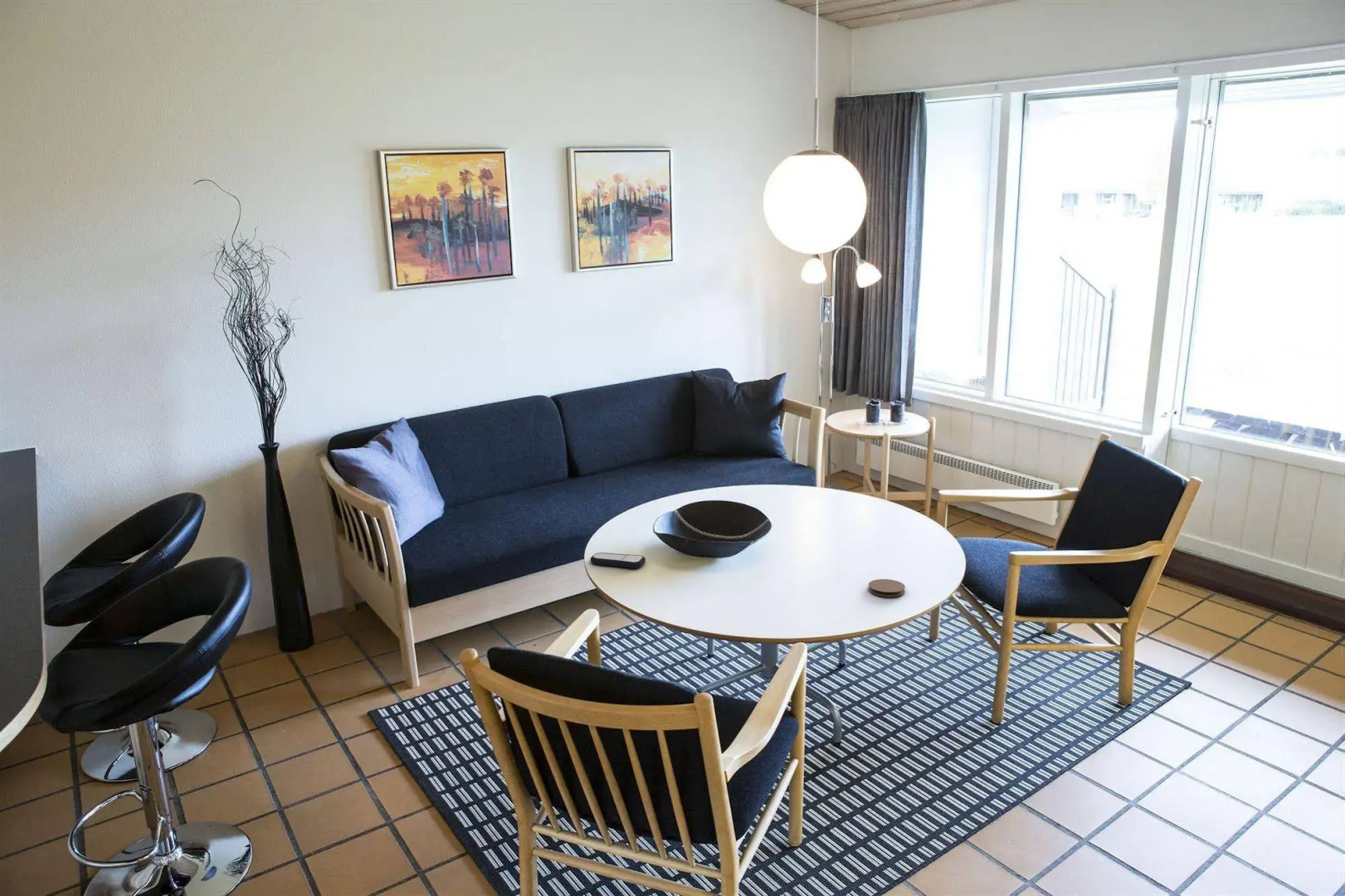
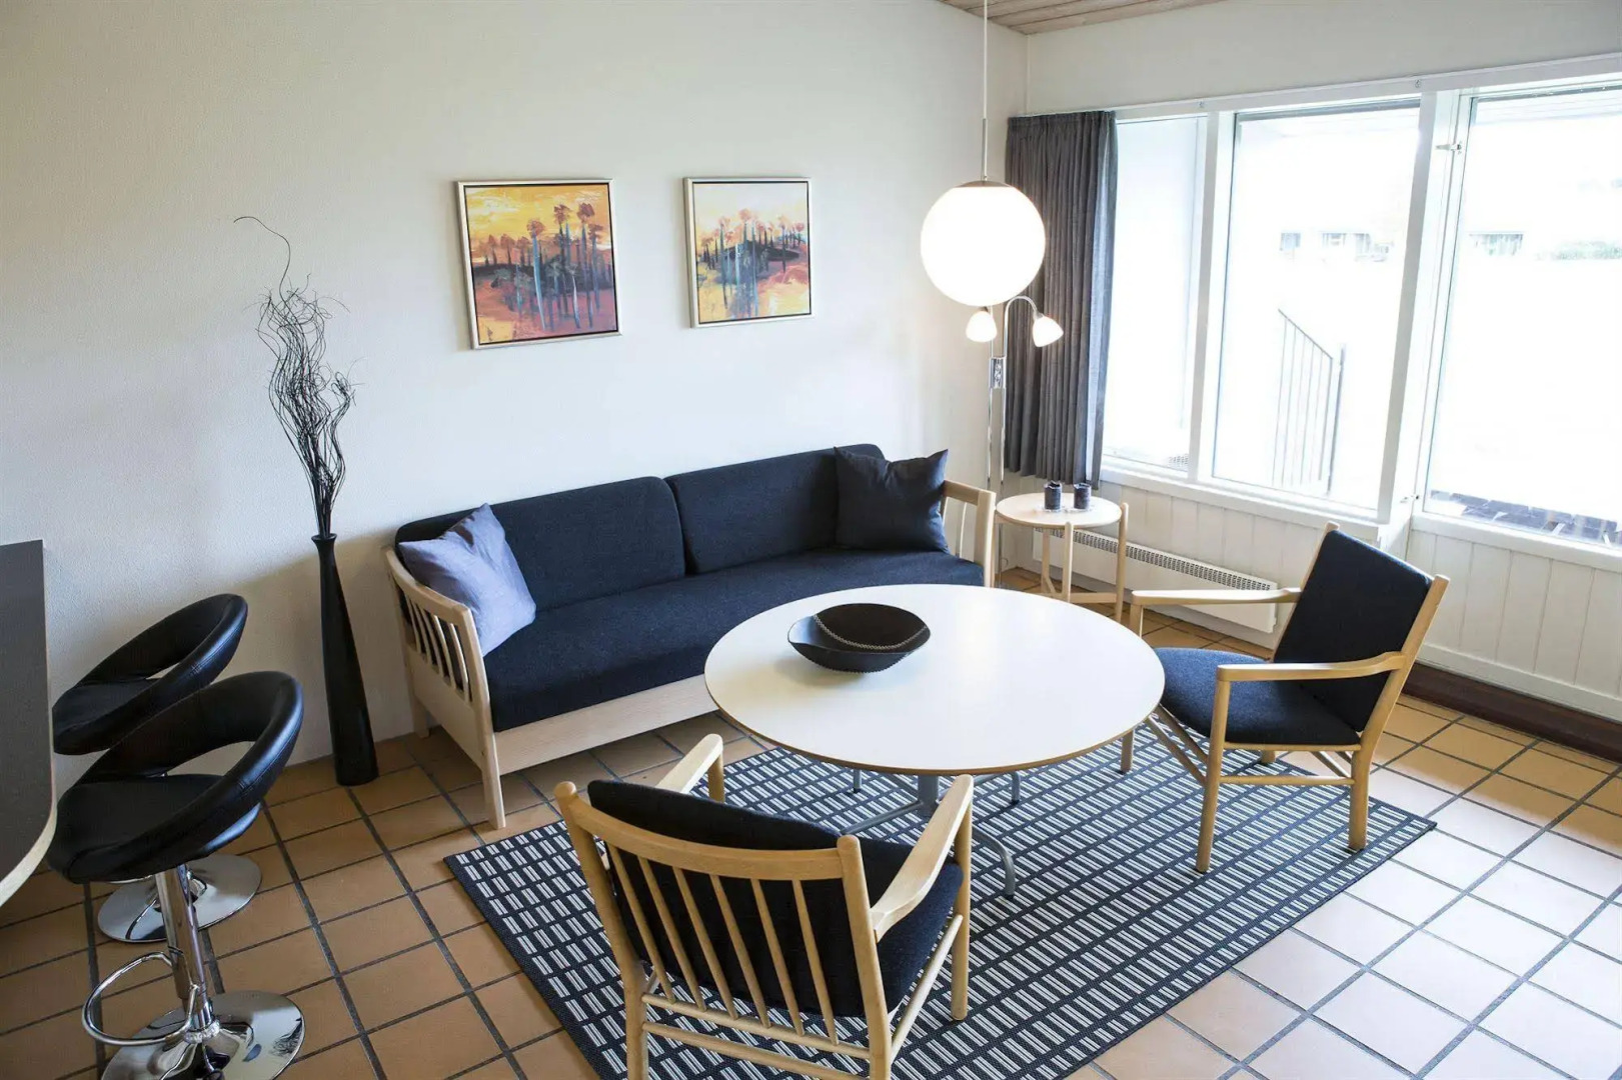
- remote control (617, 559)
- coaster (886, 587)
